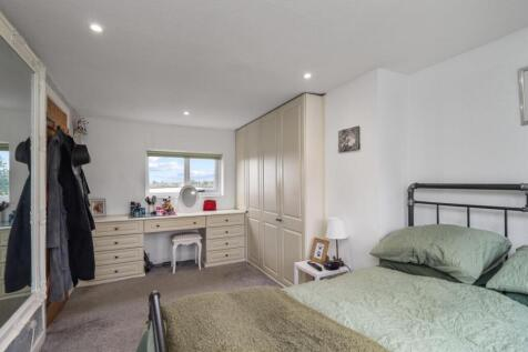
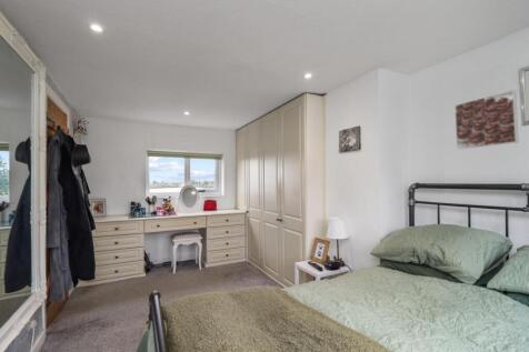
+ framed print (483, 122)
